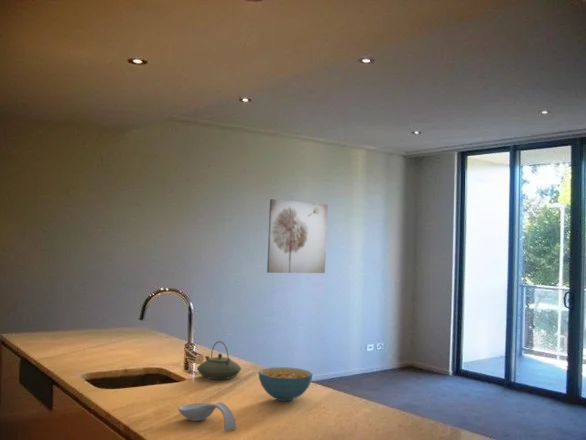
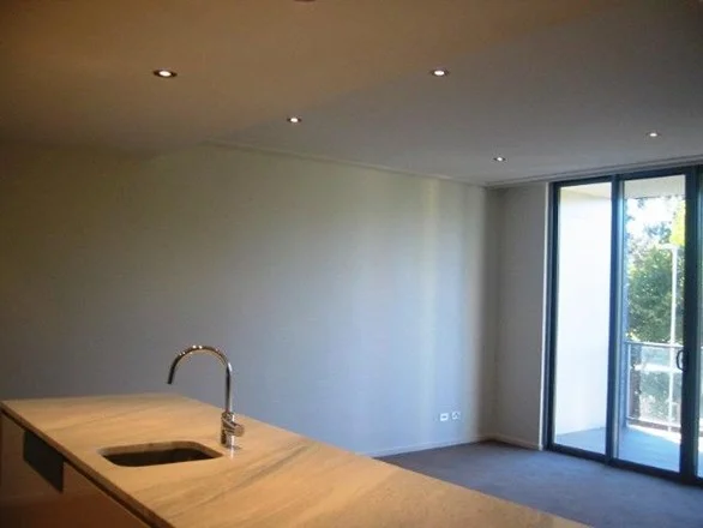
- wall art (298, 237)
- spoon rest (208, 411)
- teapot (218, 358)
- cereal bowl (285, 385)
